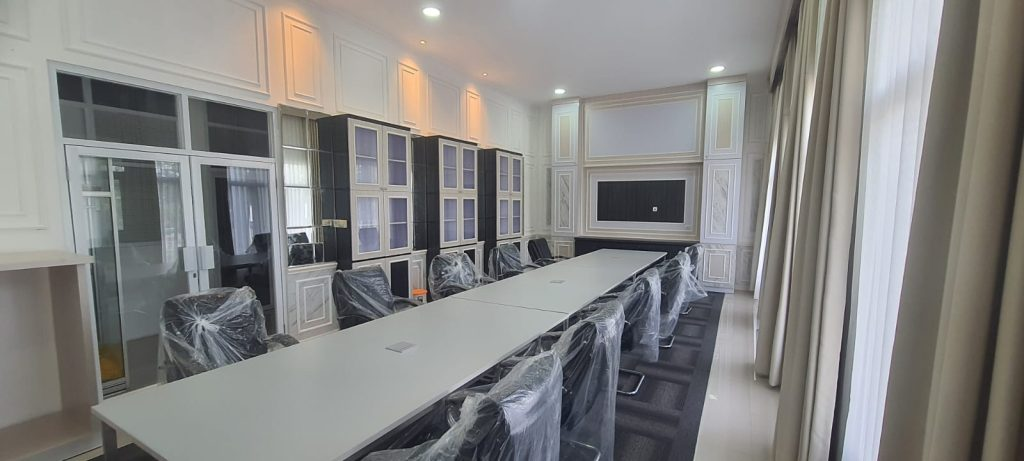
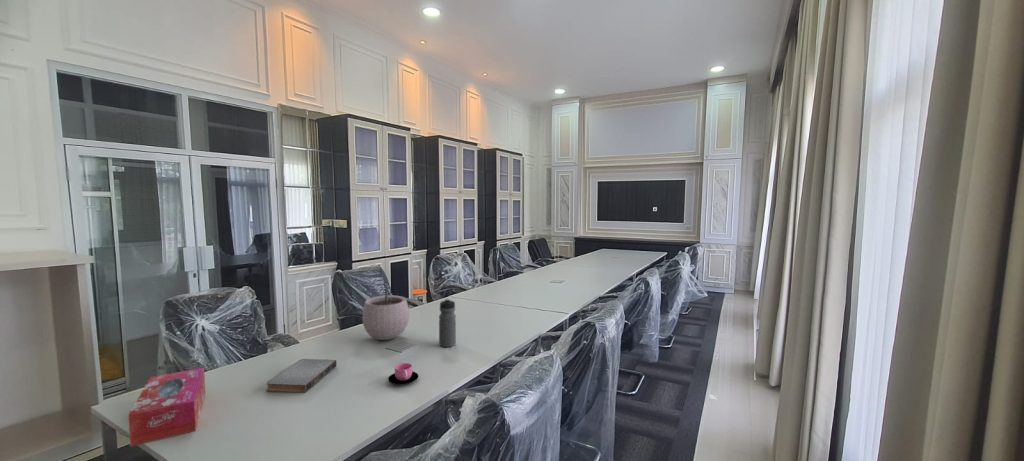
+ tissue box (171, 402)
+ water bottle (447, 321)
+ cup (403, 373)
+ book (303, 374)
+ plant pot (386, 310)
